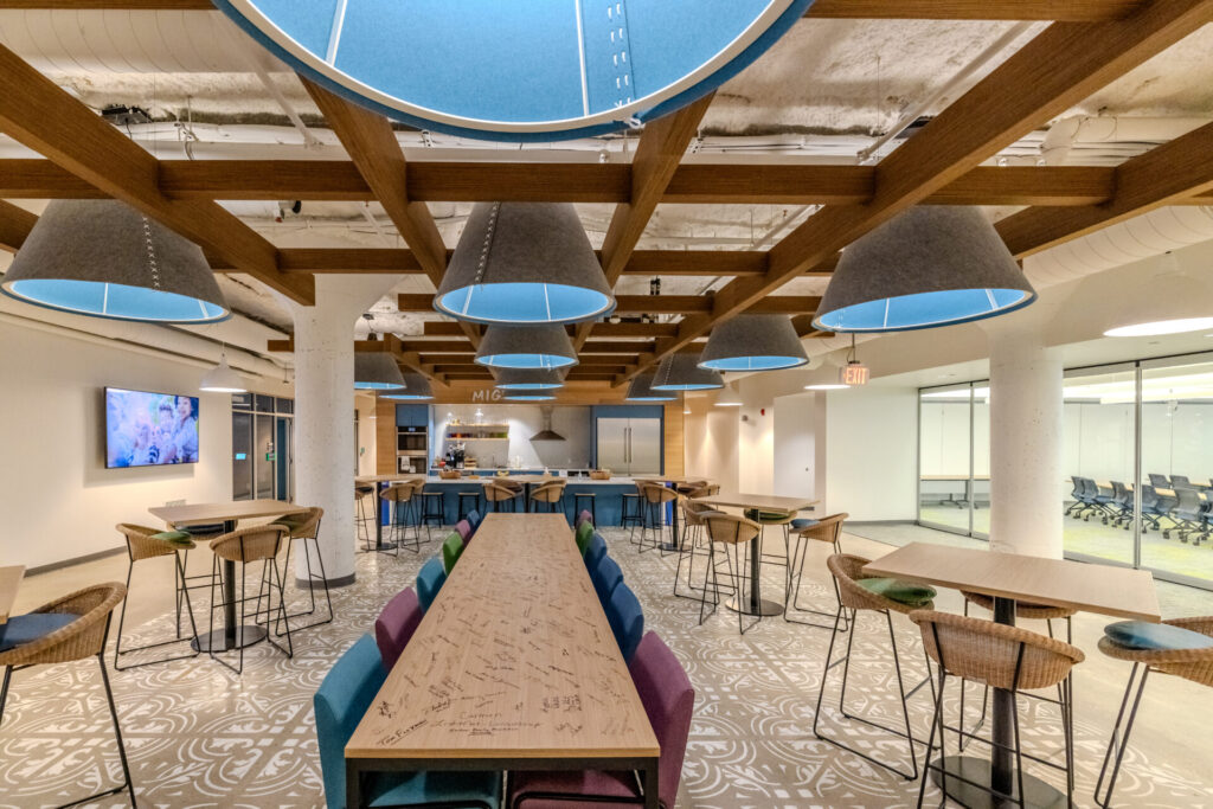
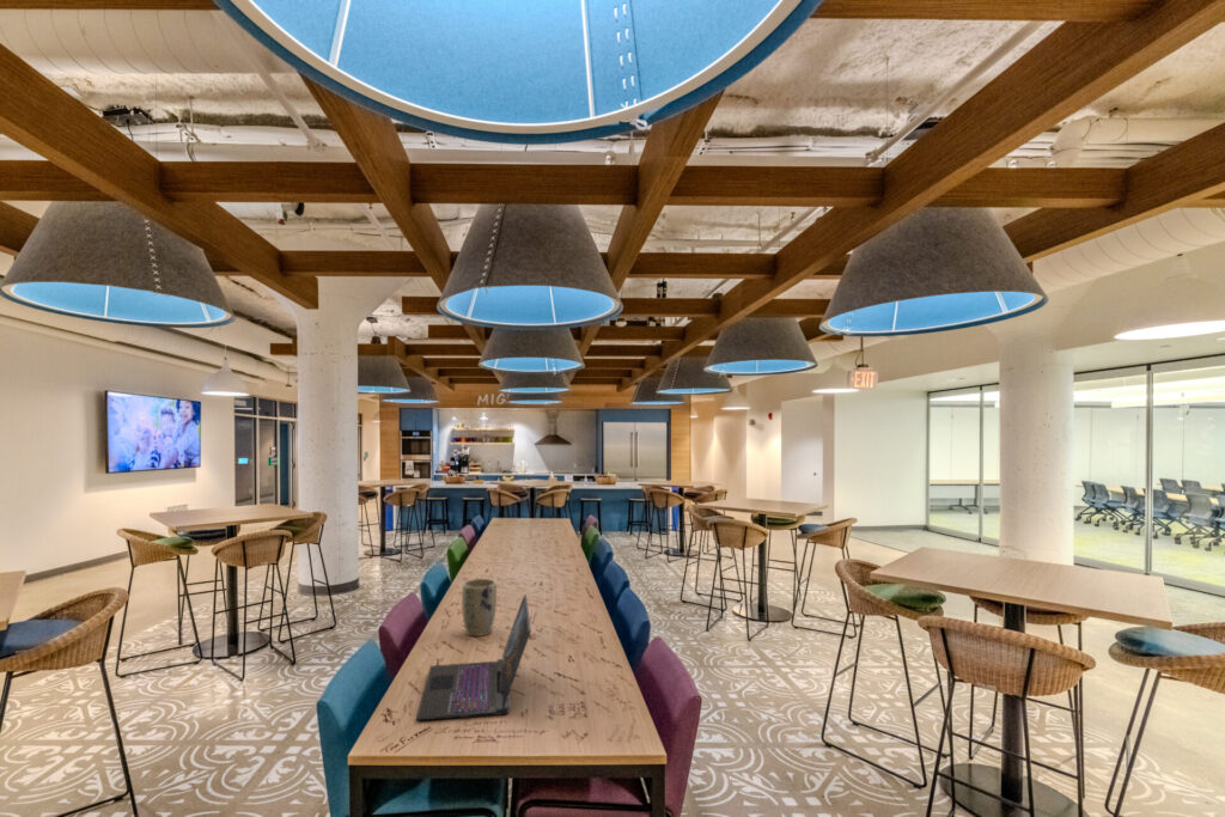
+ plant pot (479, 606)
+ laptop (476, 663)
